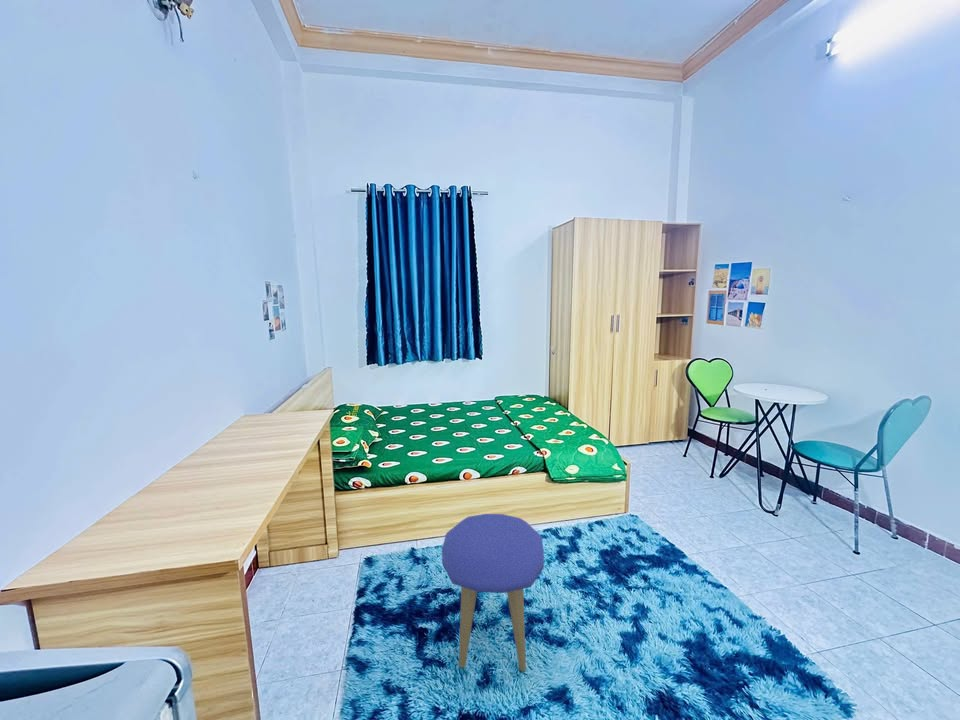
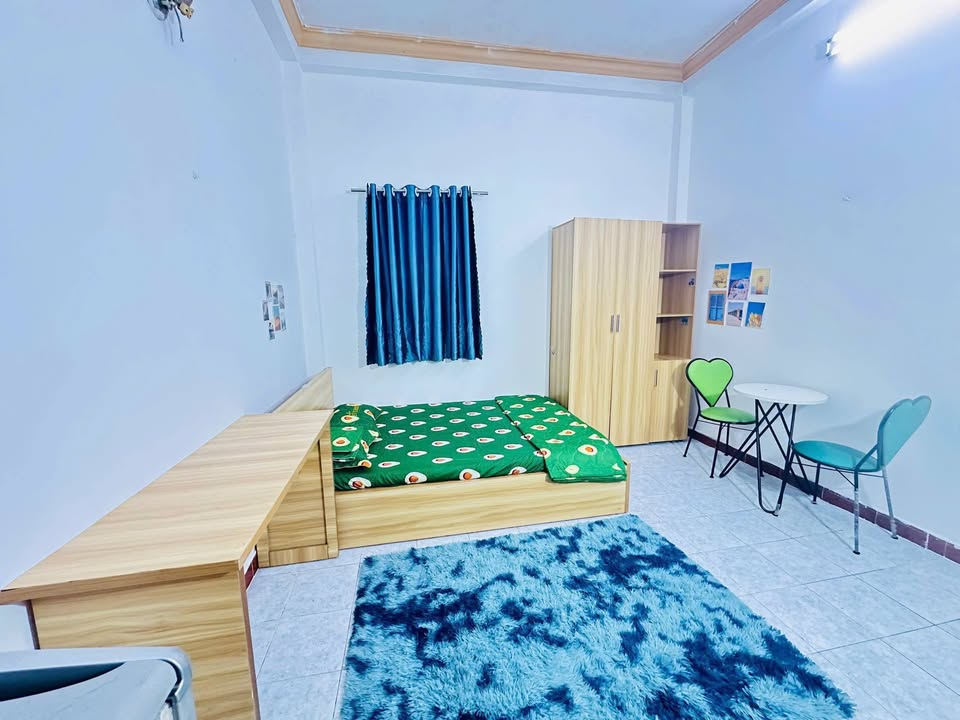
- stool (493, 588)
